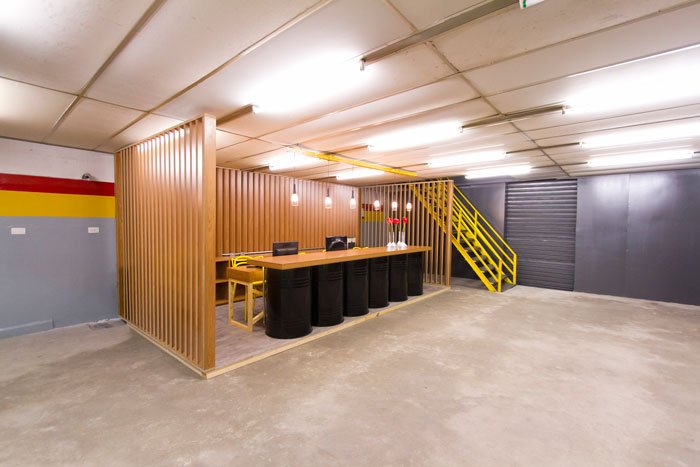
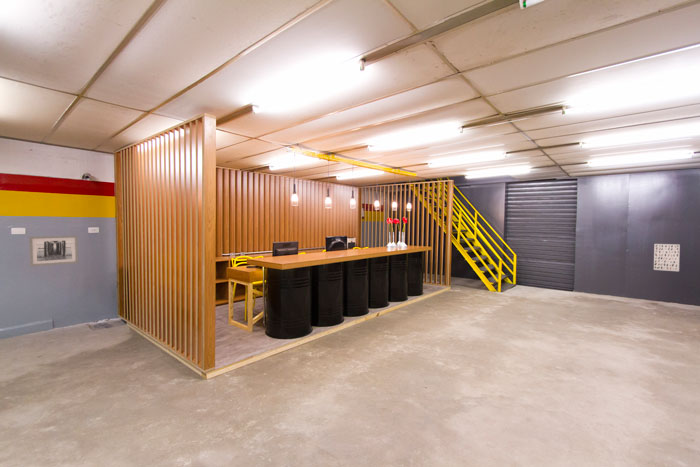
+ wall art (666, 257)
+ wall art (54, 250)
